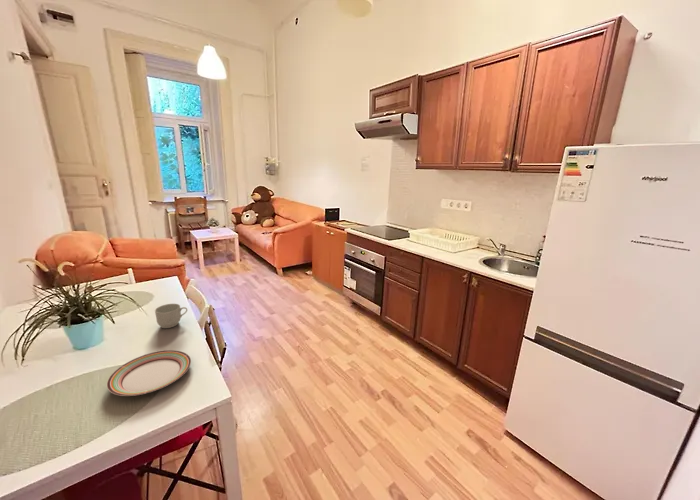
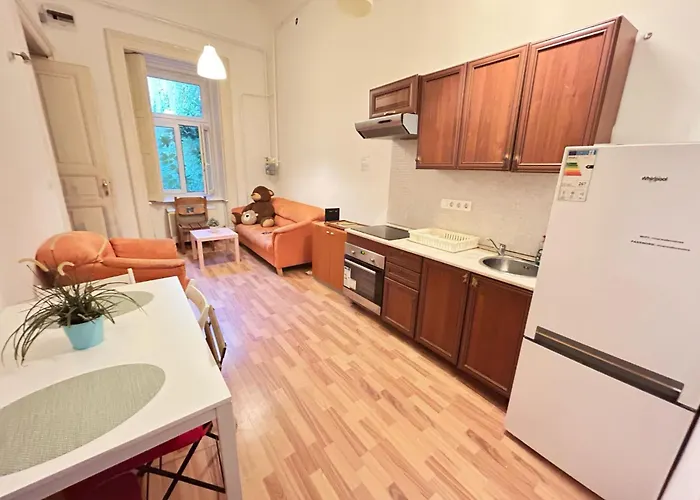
- mug (172, 315)
- plate (152, 372)
